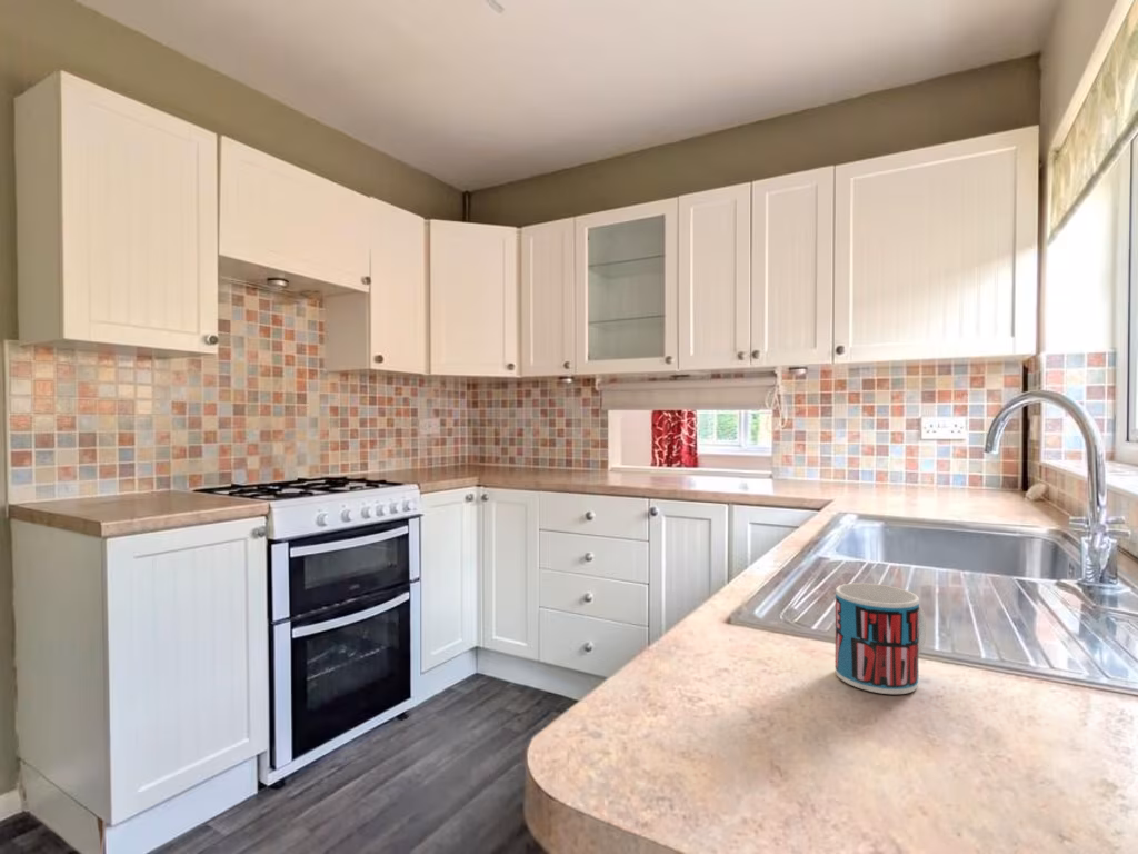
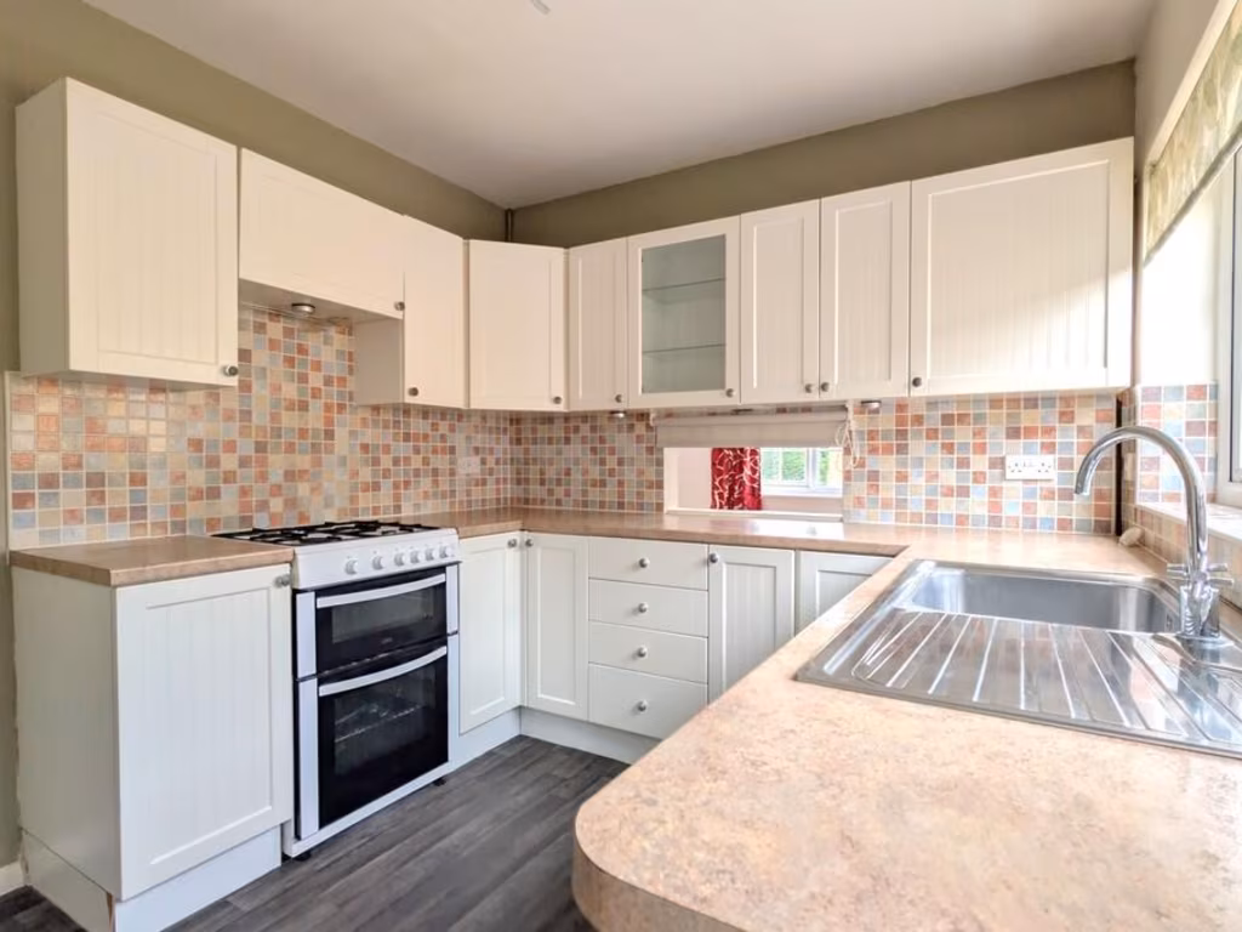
- mug (880, 632)
